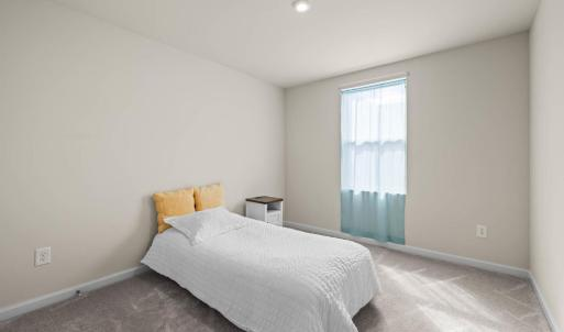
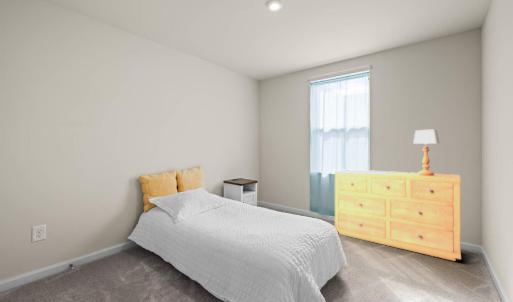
+ dresser (391, 206)
+ table lamp (425, 152)
